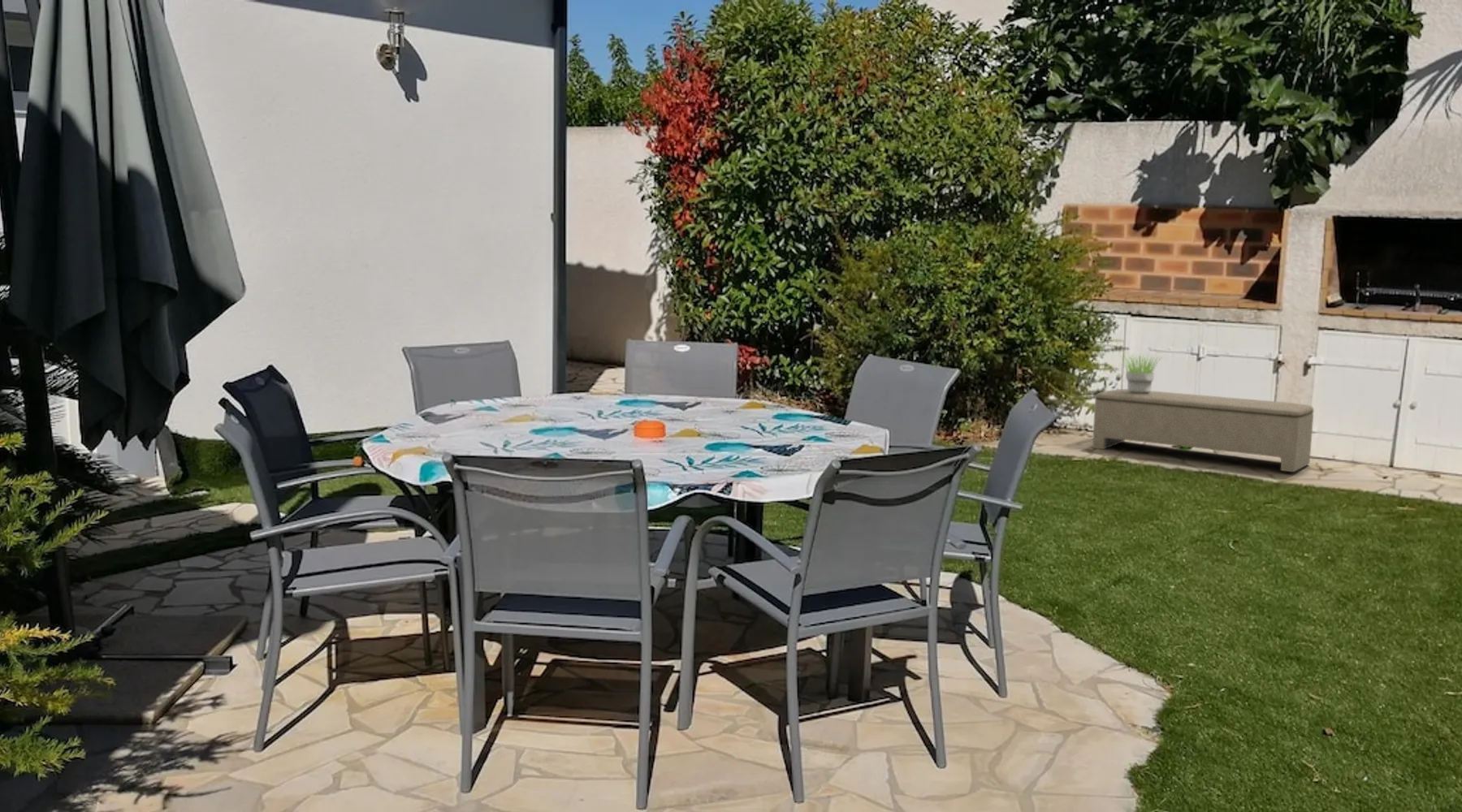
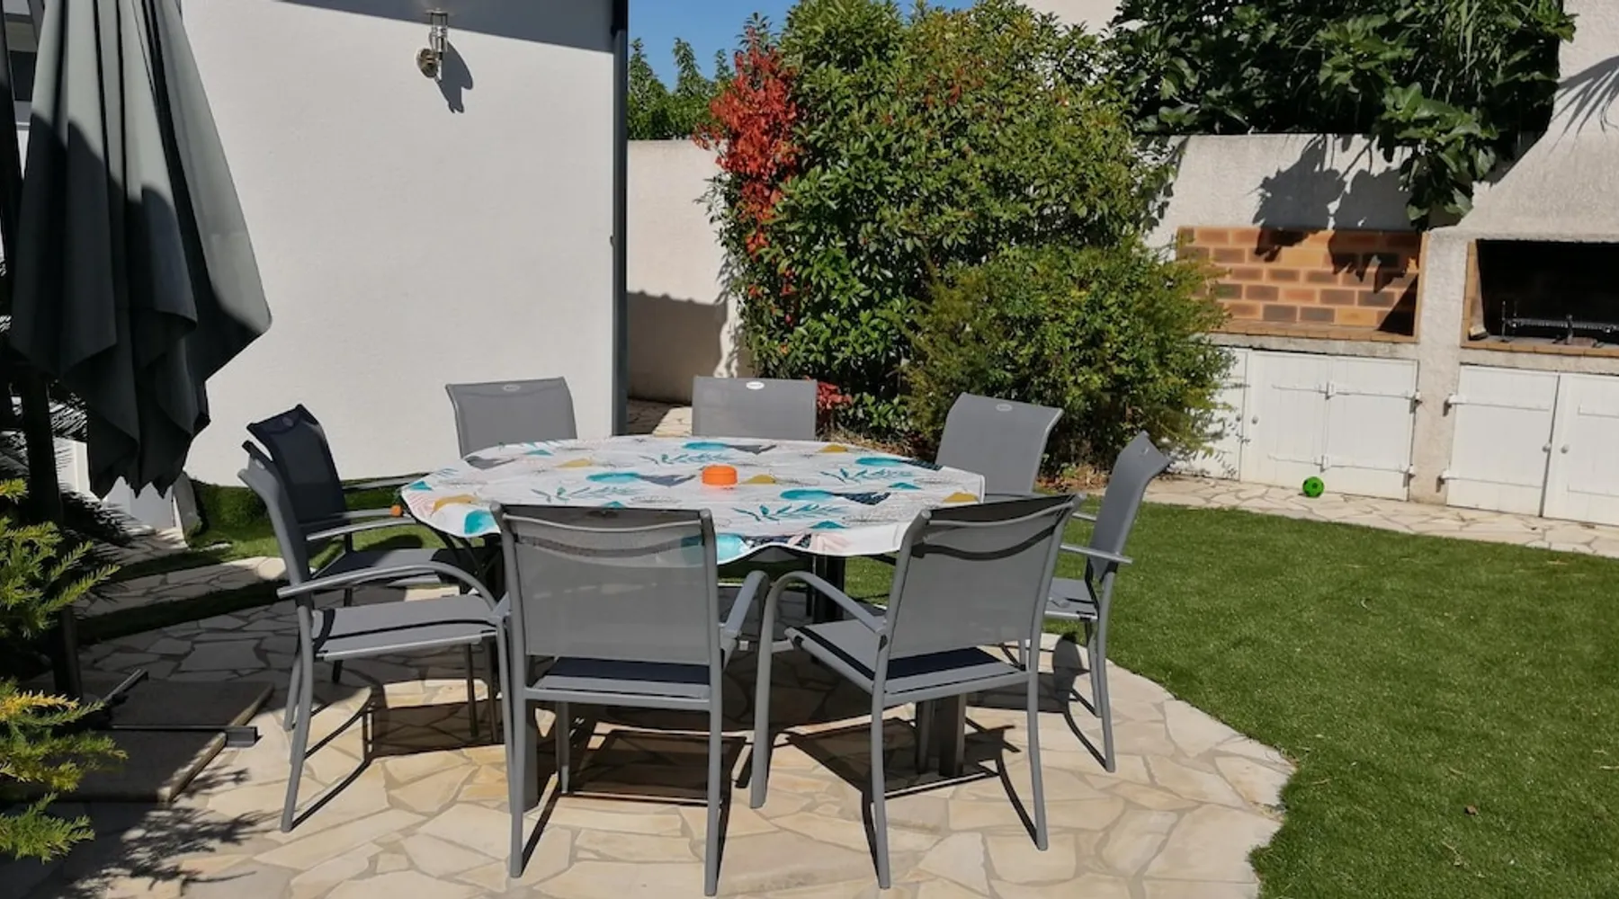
- potted plant (1140, 373)
- bench (1199, 426)
